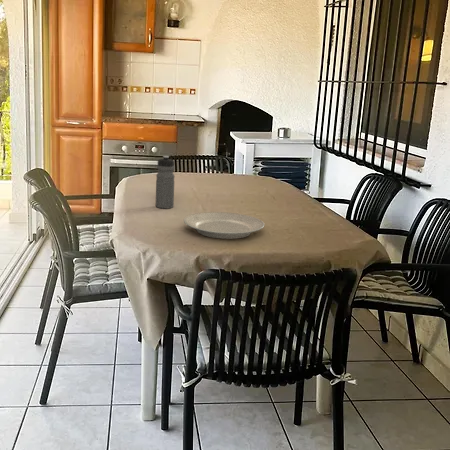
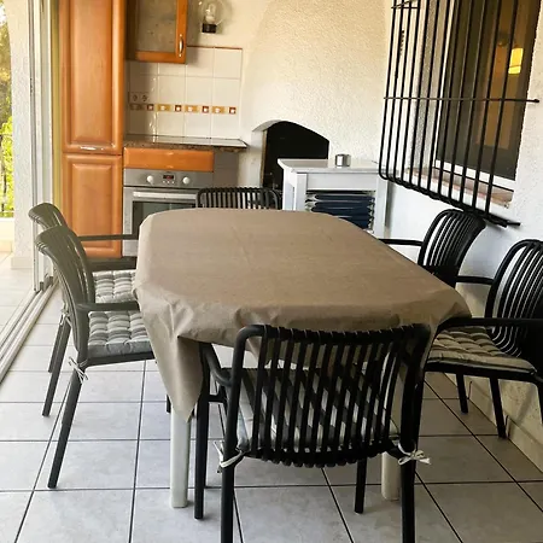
- water bottle (165, 181)
- plate (223, 226)
